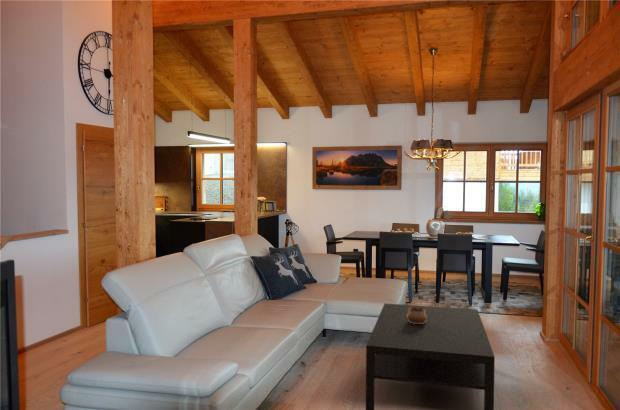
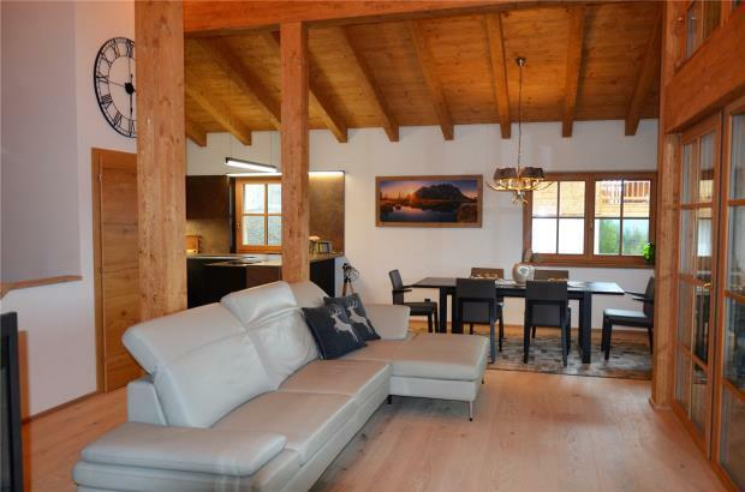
- decorative bowl (416, 315)
- coffee table (428, 354)
